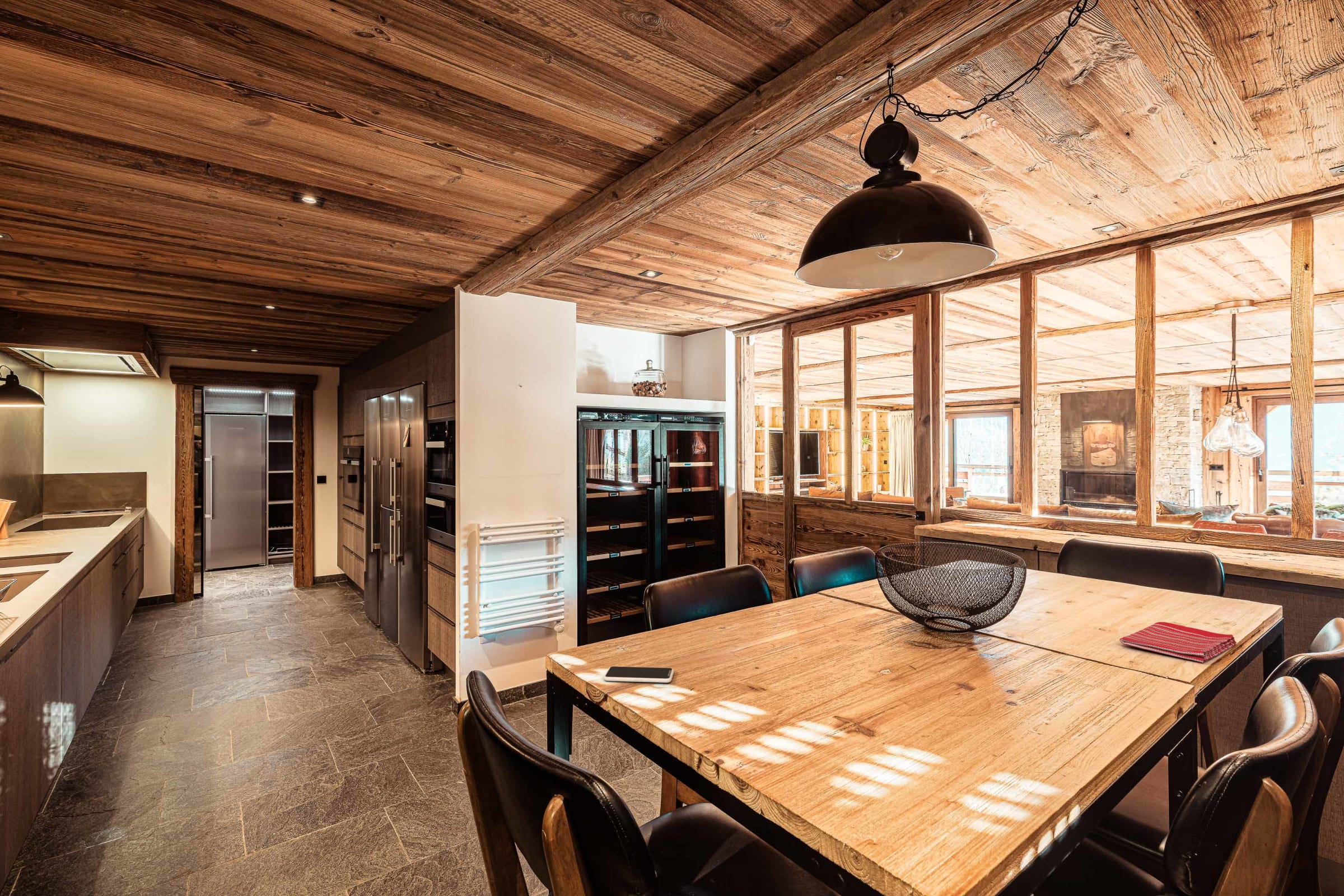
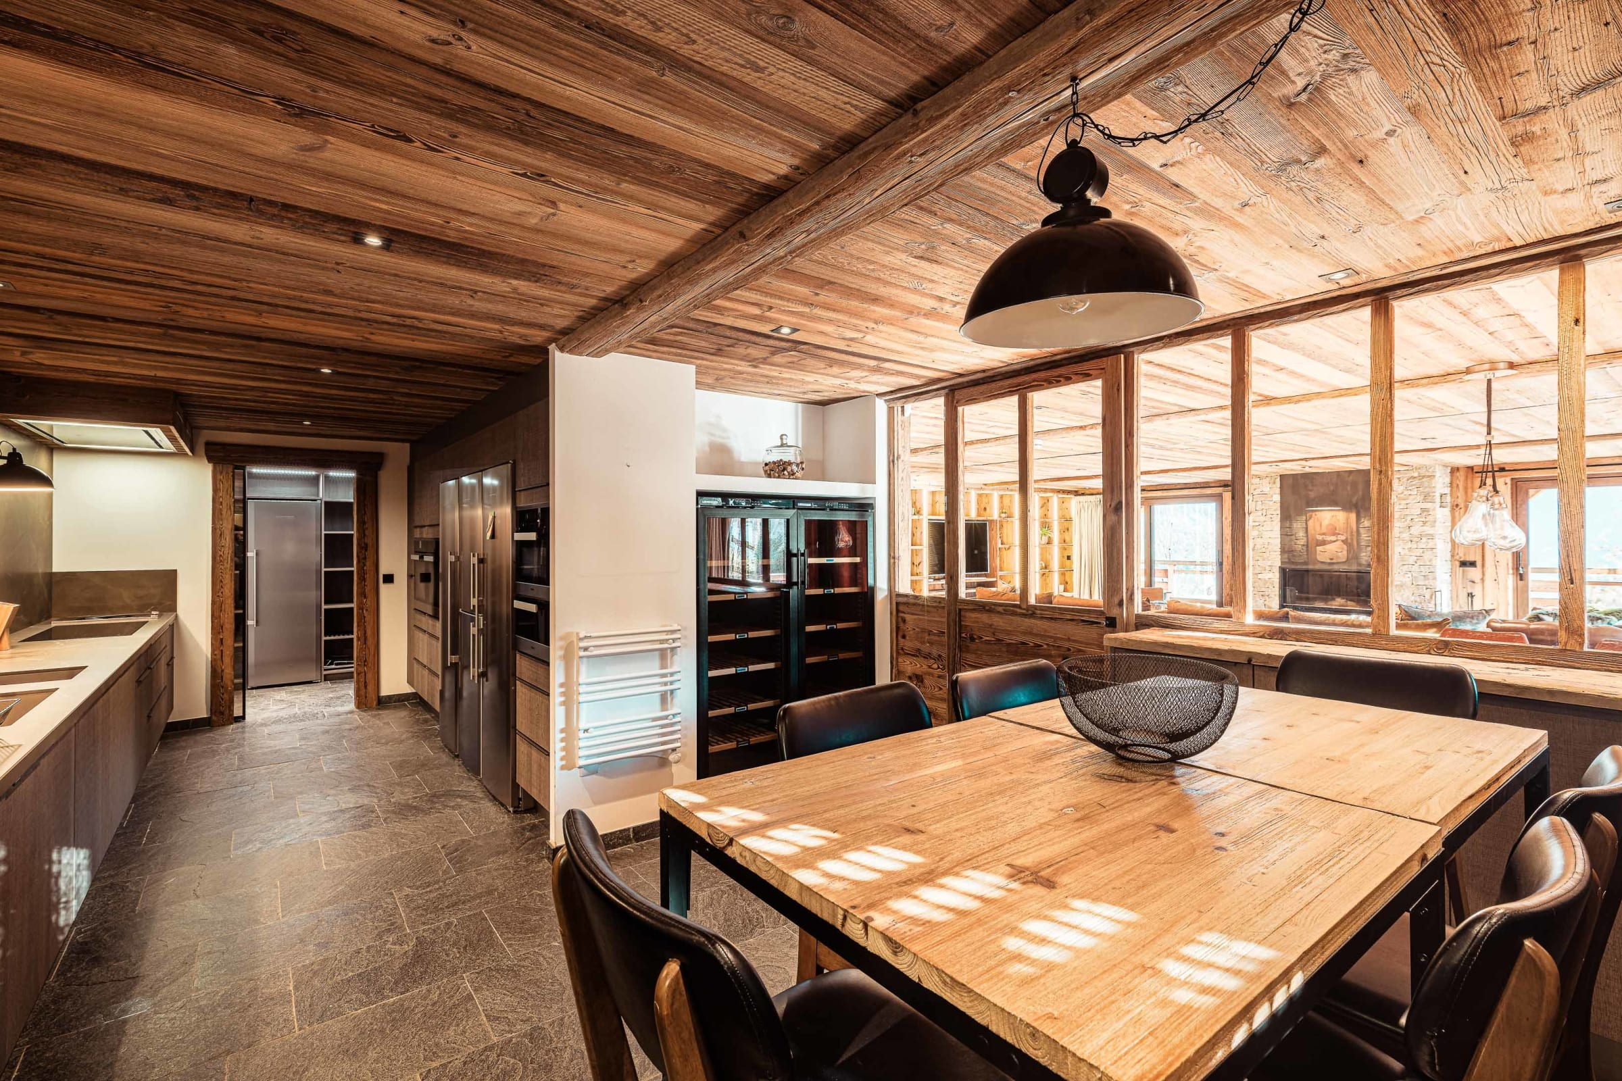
- dish towel (1178, 640)
- smartphone (639, 674)
